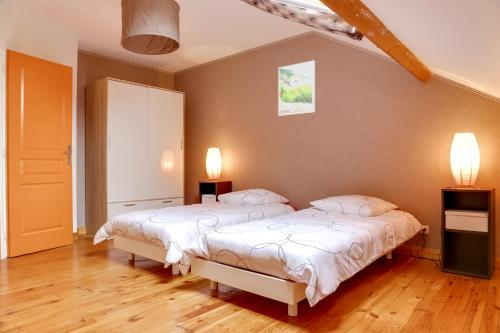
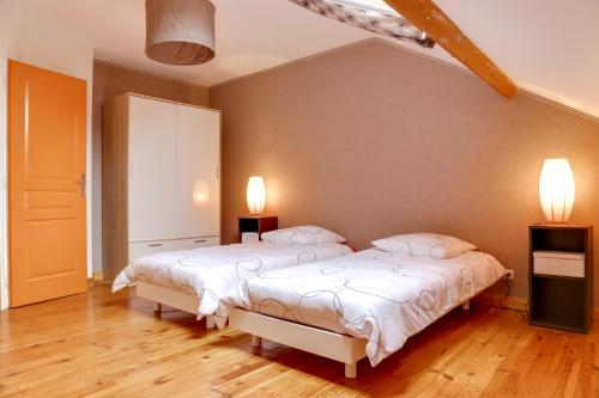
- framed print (296, 89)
